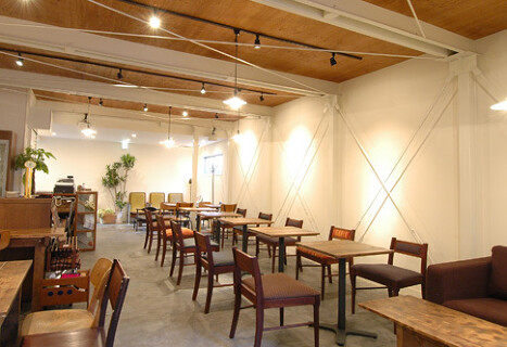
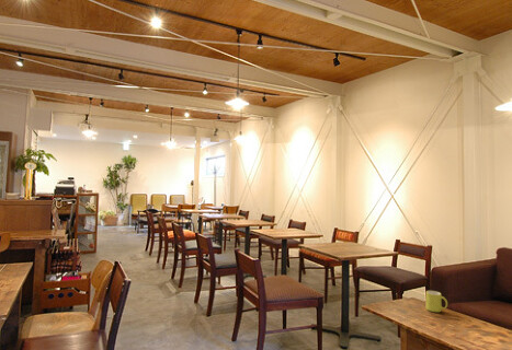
+ mug (436, 302)
